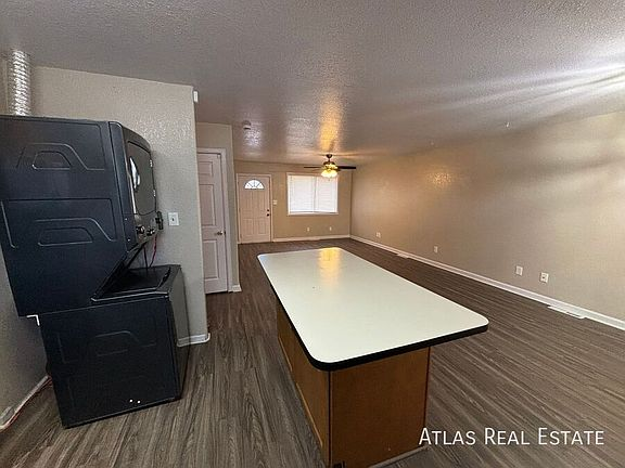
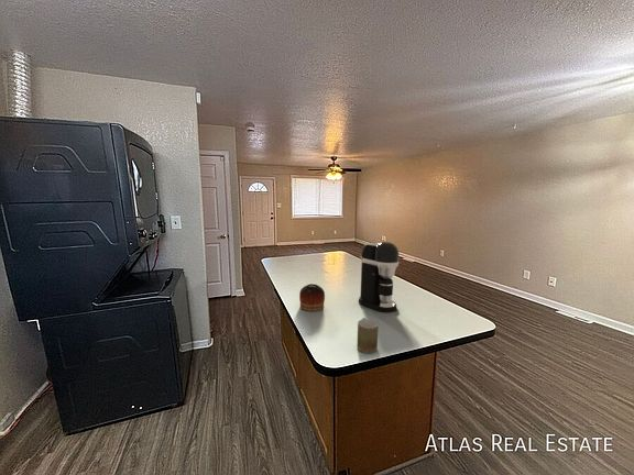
+ mug (365, 333)
+ coffee maker (378, 273)
+ bowl (311, 296)
